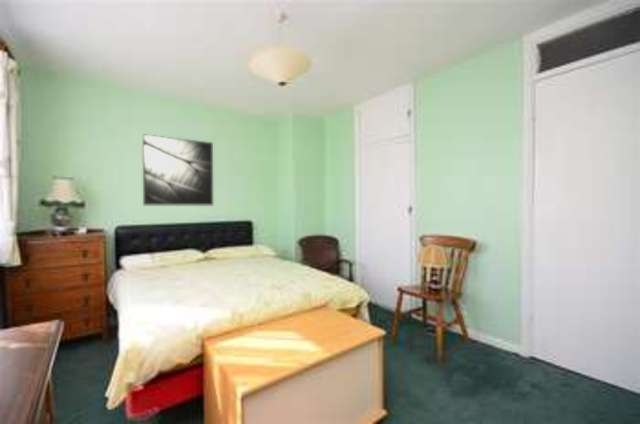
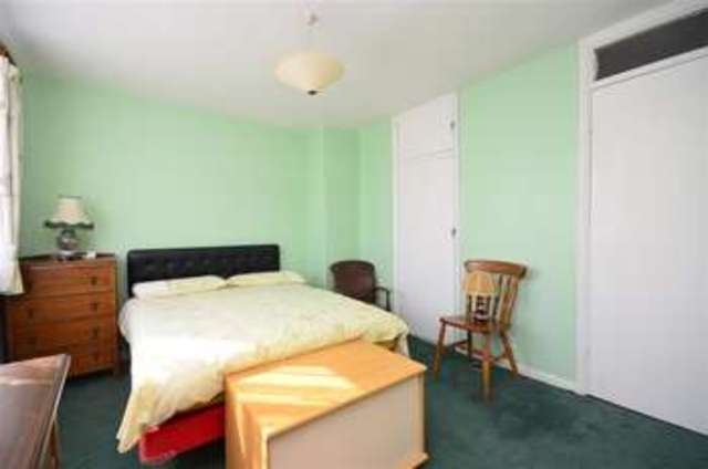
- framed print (179, 172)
